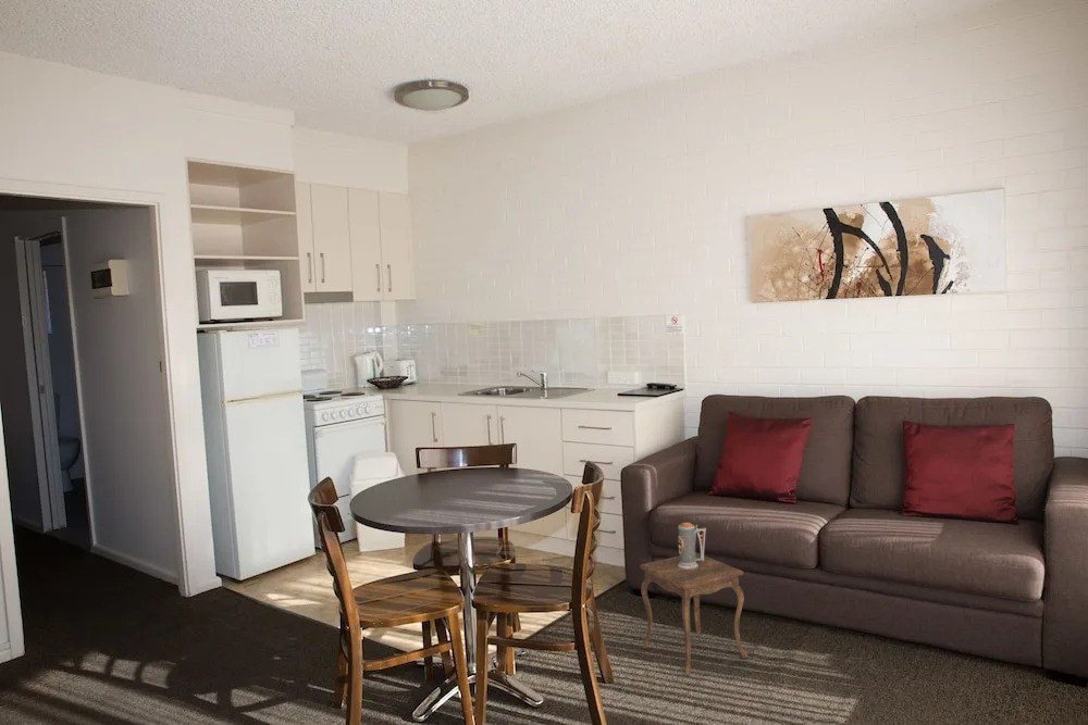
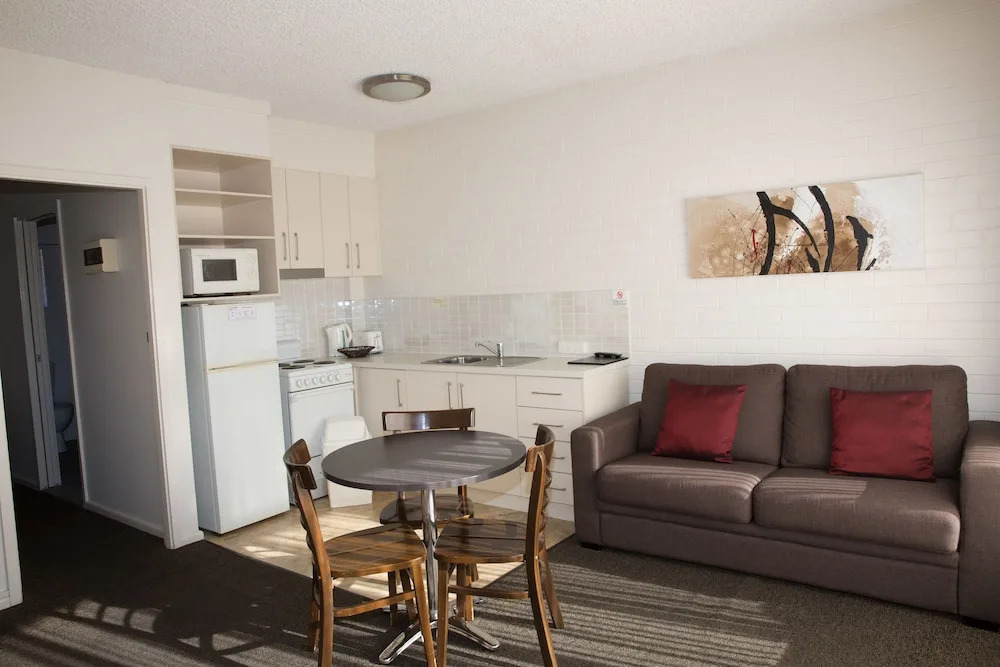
- side table (691, 586)
